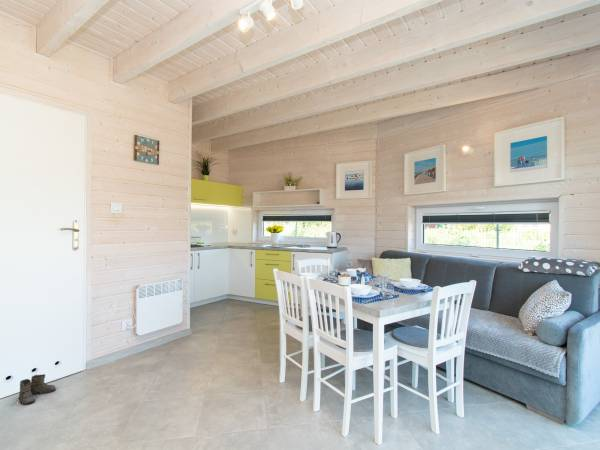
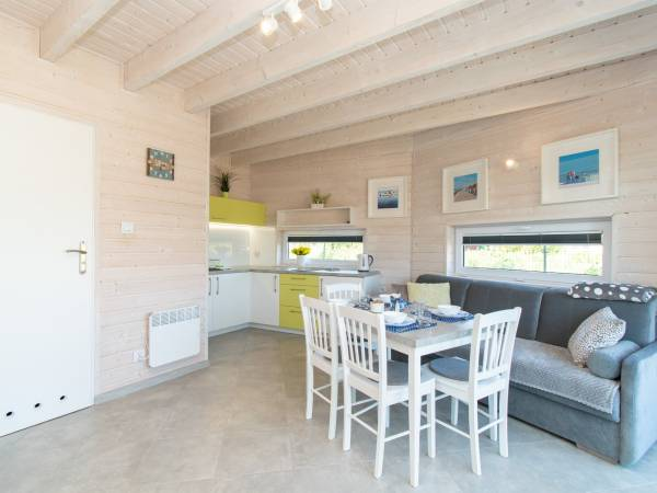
- boots (34, 387)
